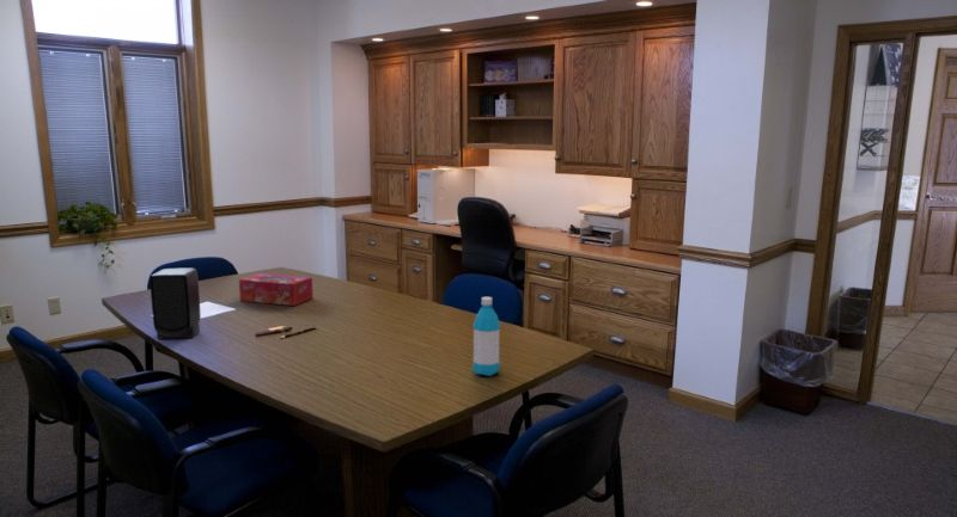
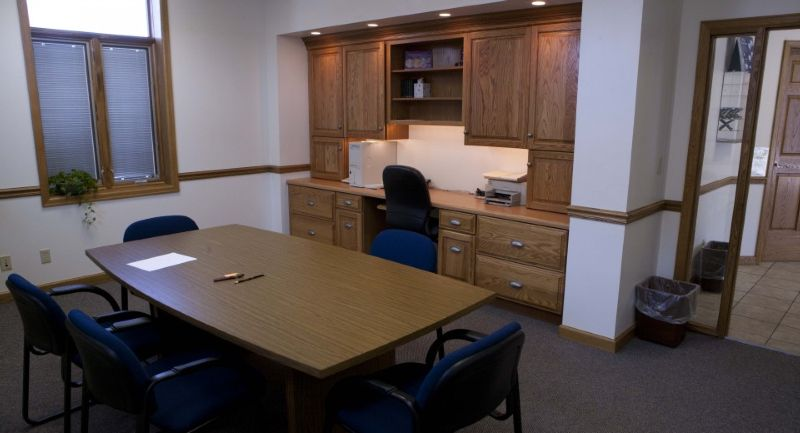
- water bottle (486, 336)
- tissue box (276, 289)
- speaker (176, 303)
